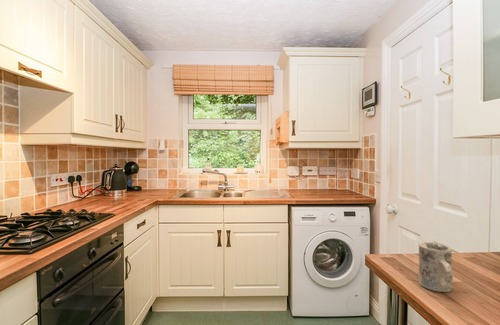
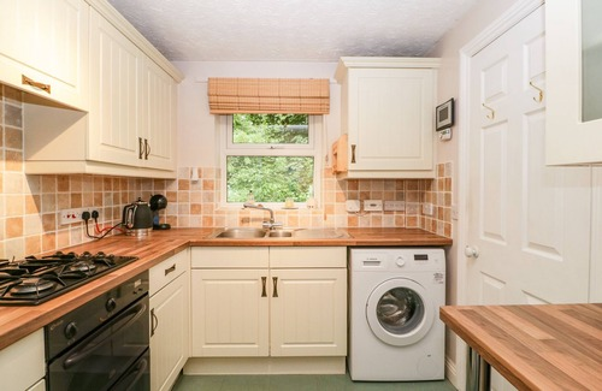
- mug (436, 267)
